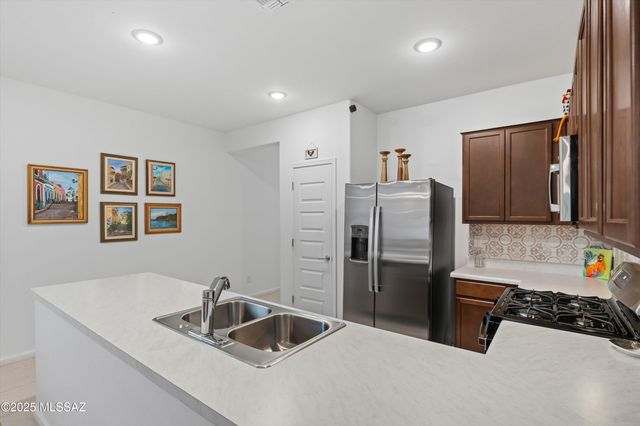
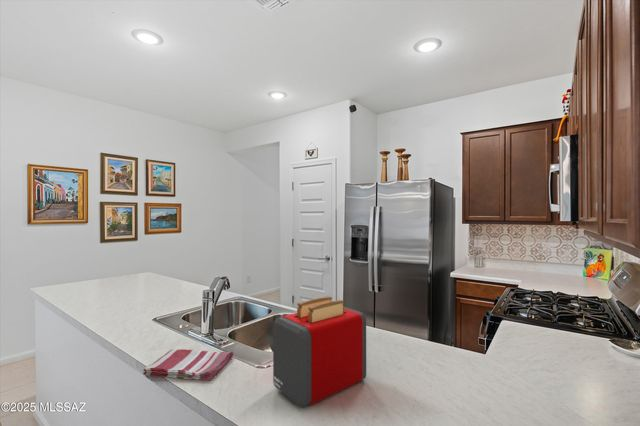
+ toaster (321, 342)
+ dish towel (190, 361)
